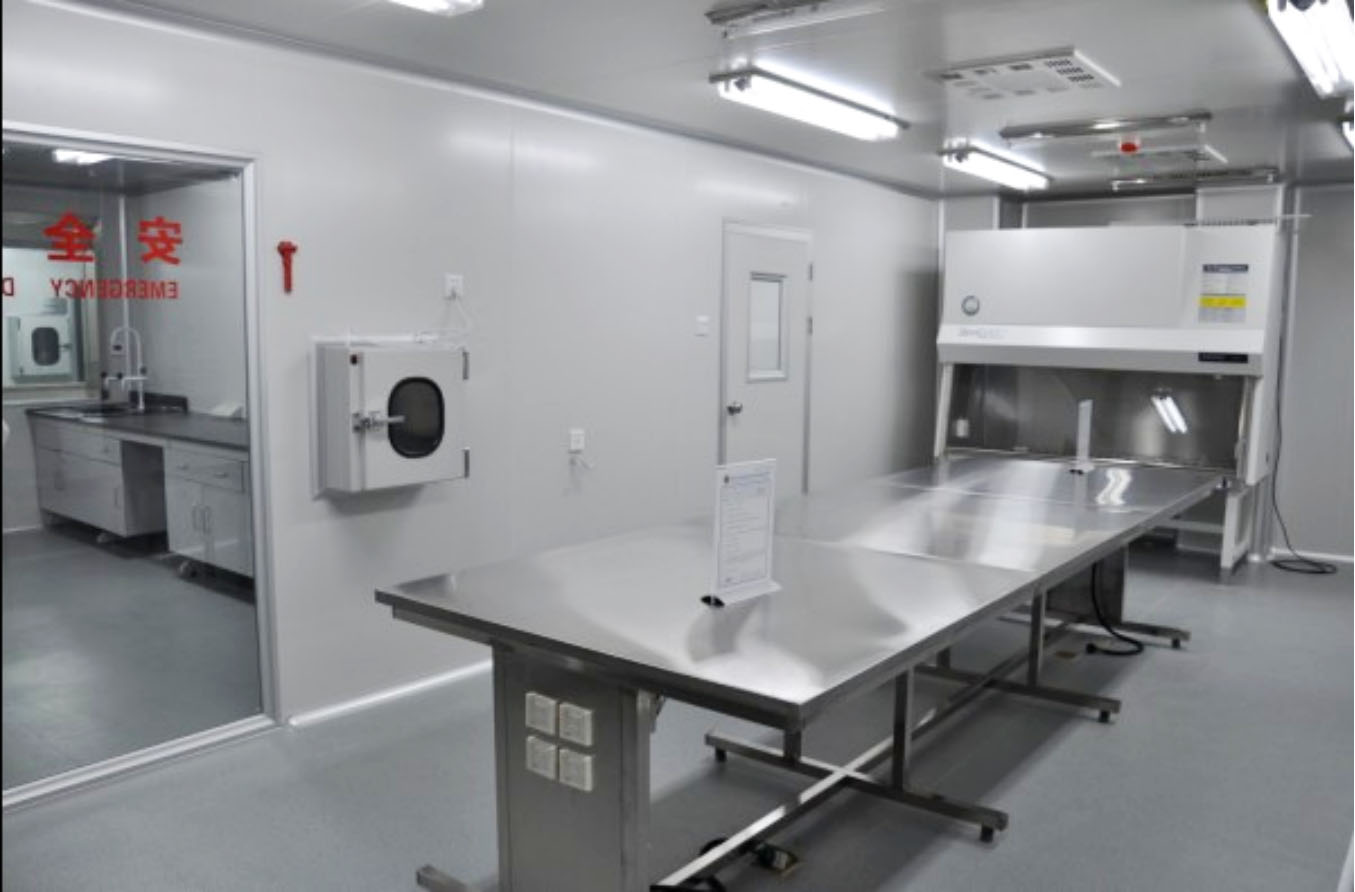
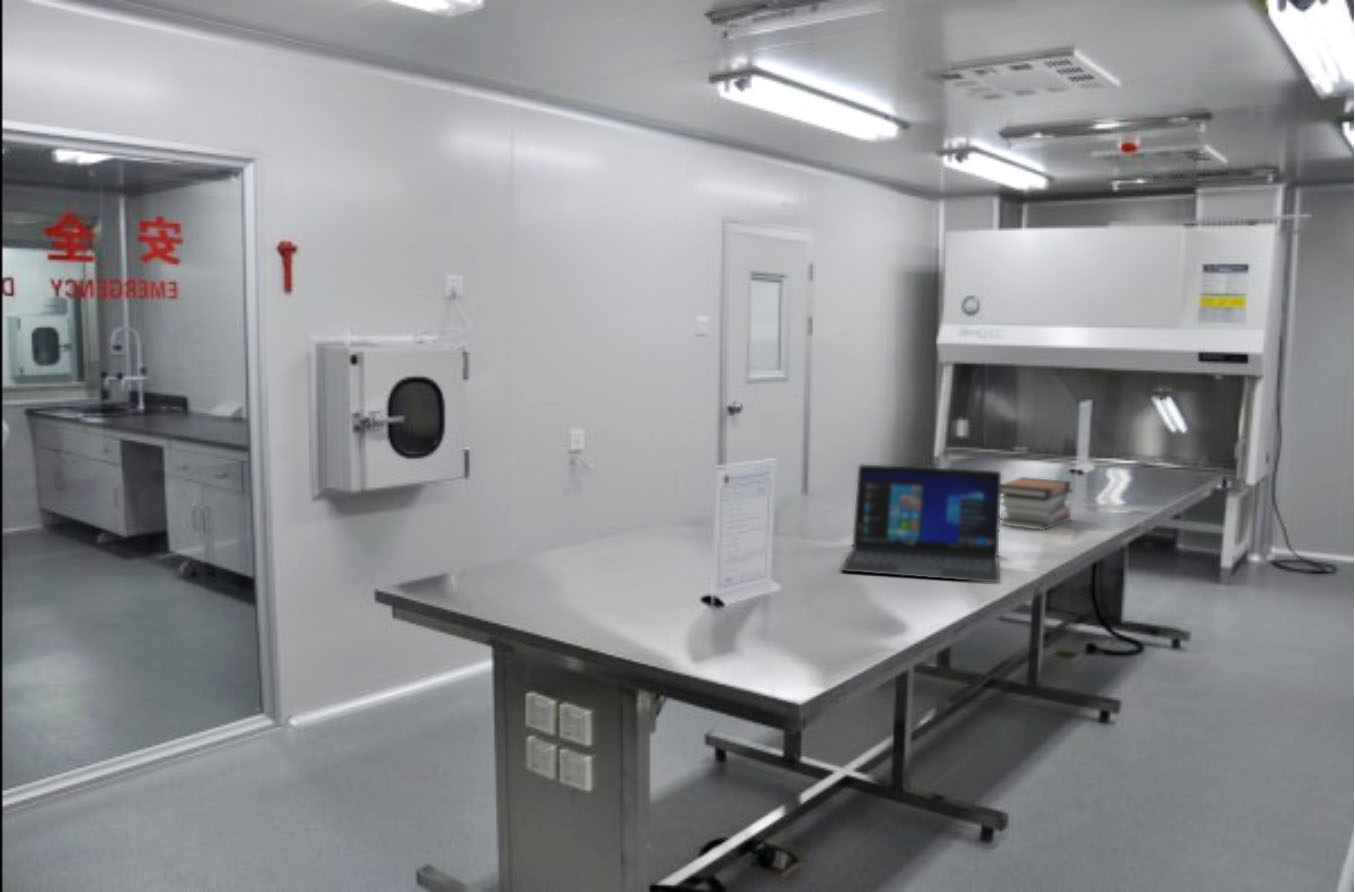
+ laptop (924, 519)
+ book stack (1034, 503)
